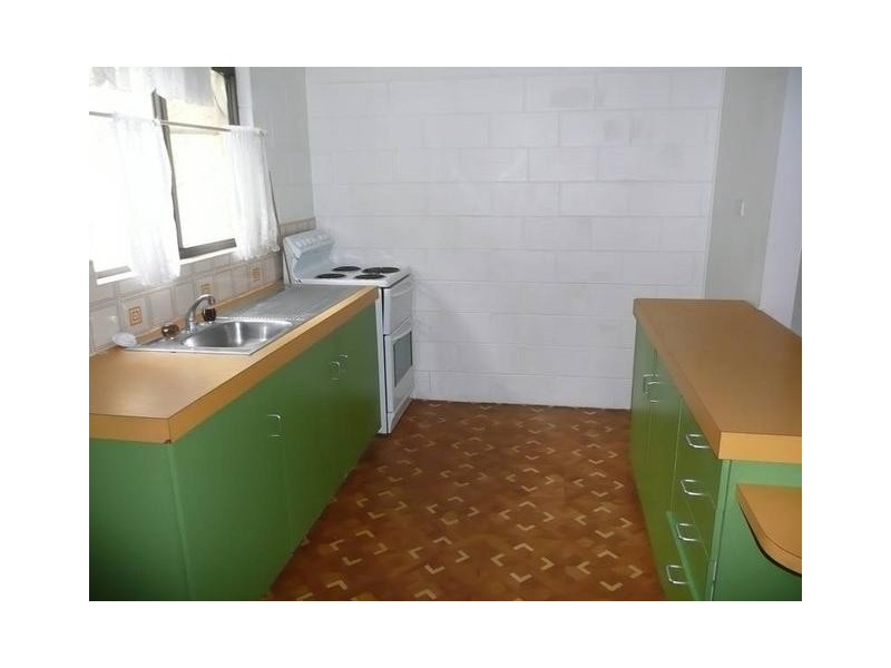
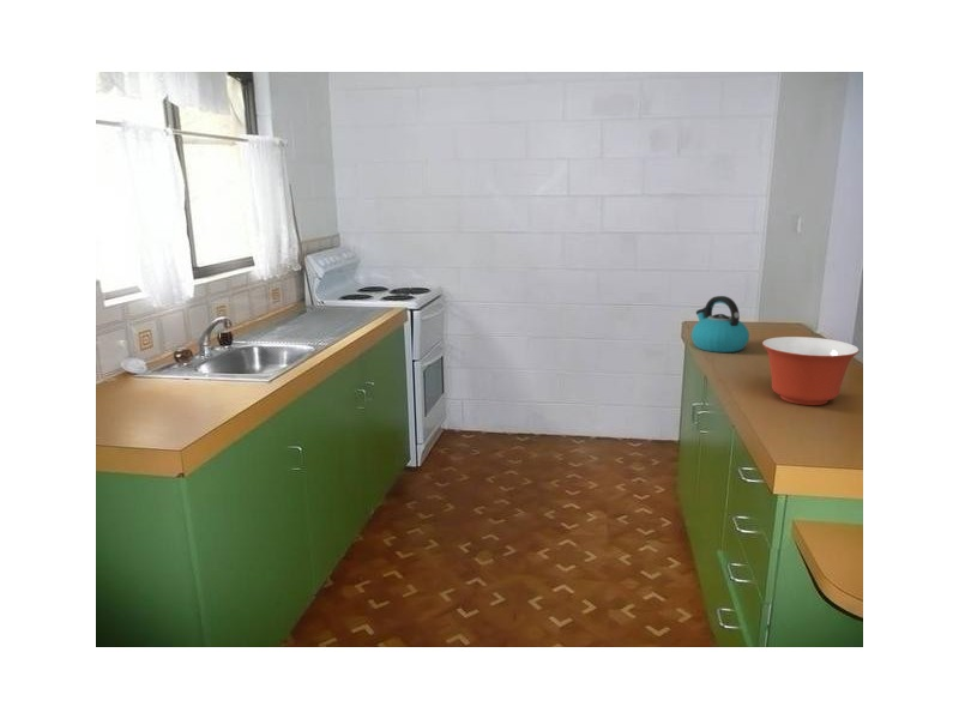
+ kettle (718, 321)
+ mixing bowl (806, 371)
